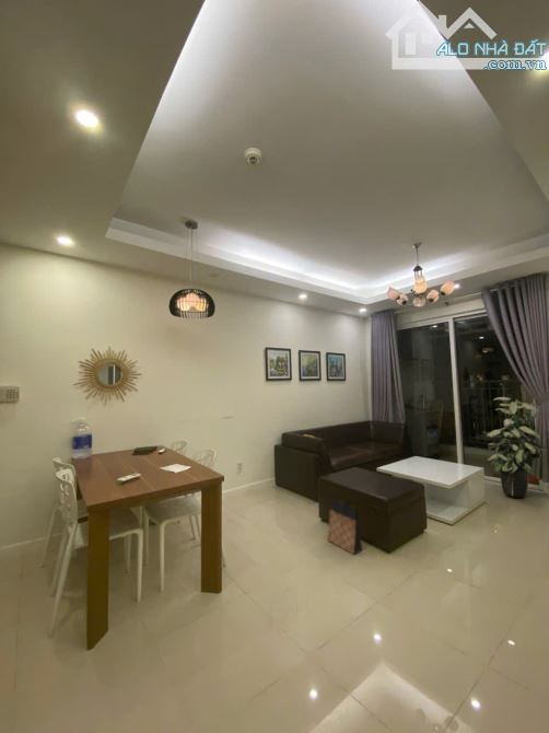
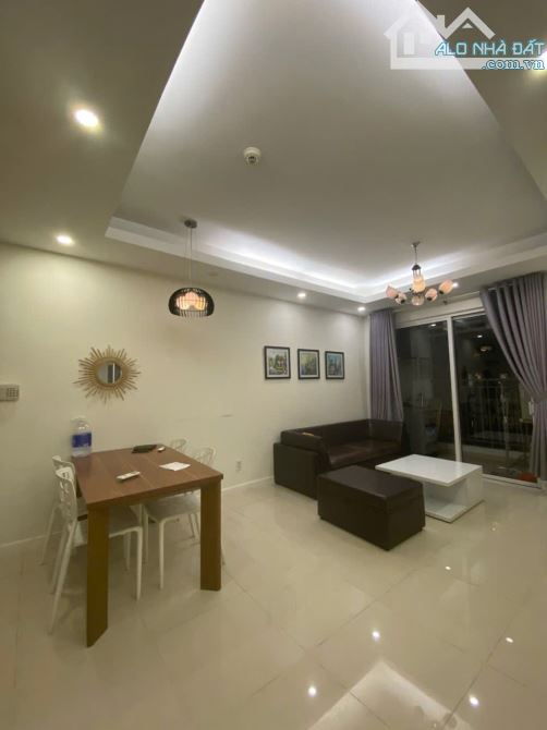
- indoor plant (512, 445)
- bag (342, 522)
